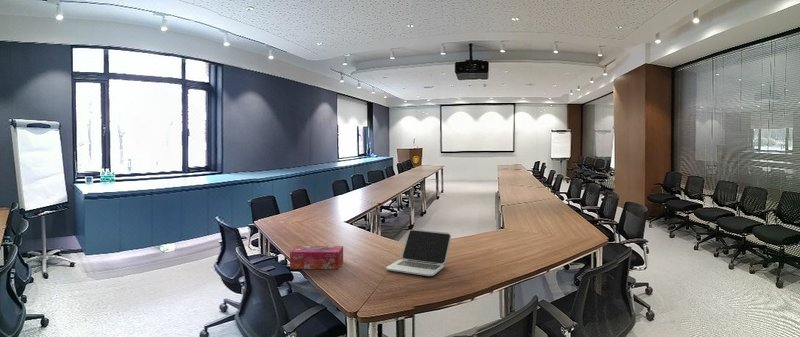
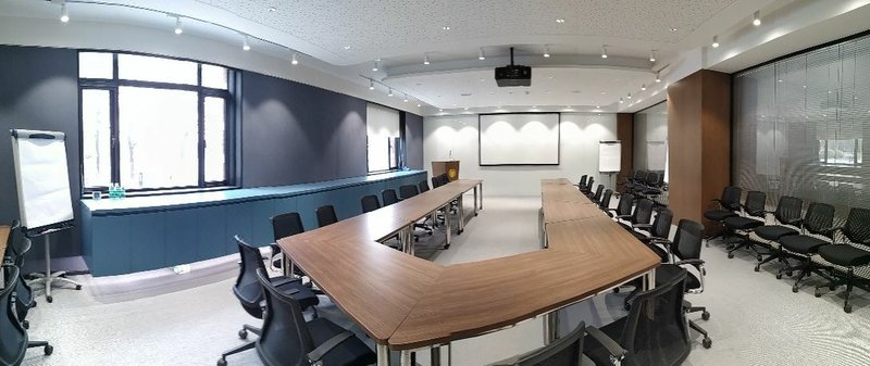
- tissue box (317, 257)
- laptop (419, 250)
